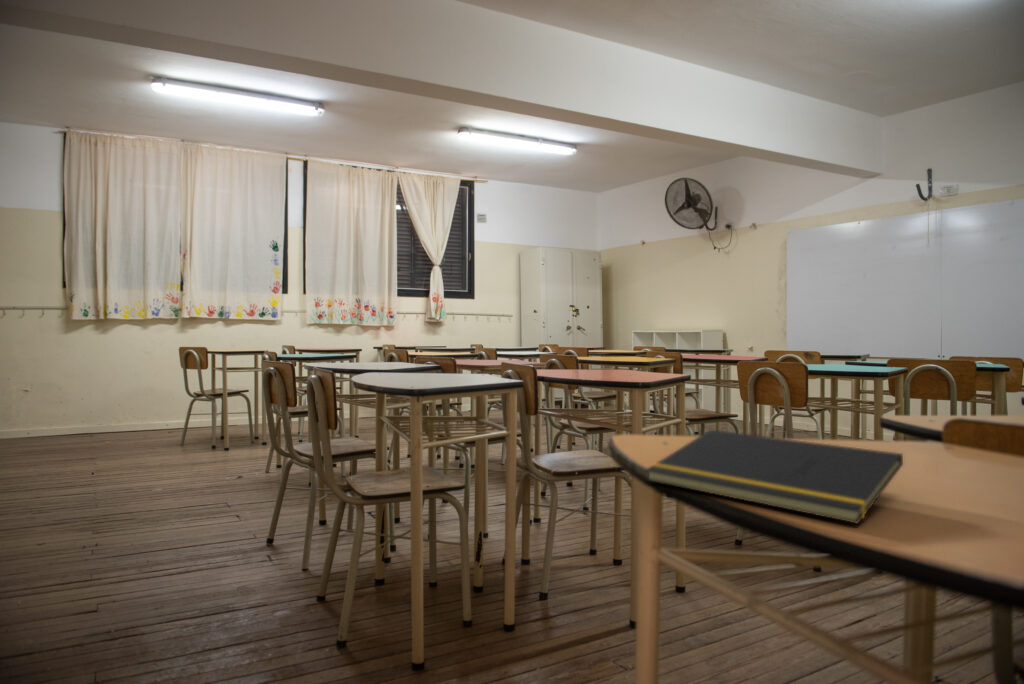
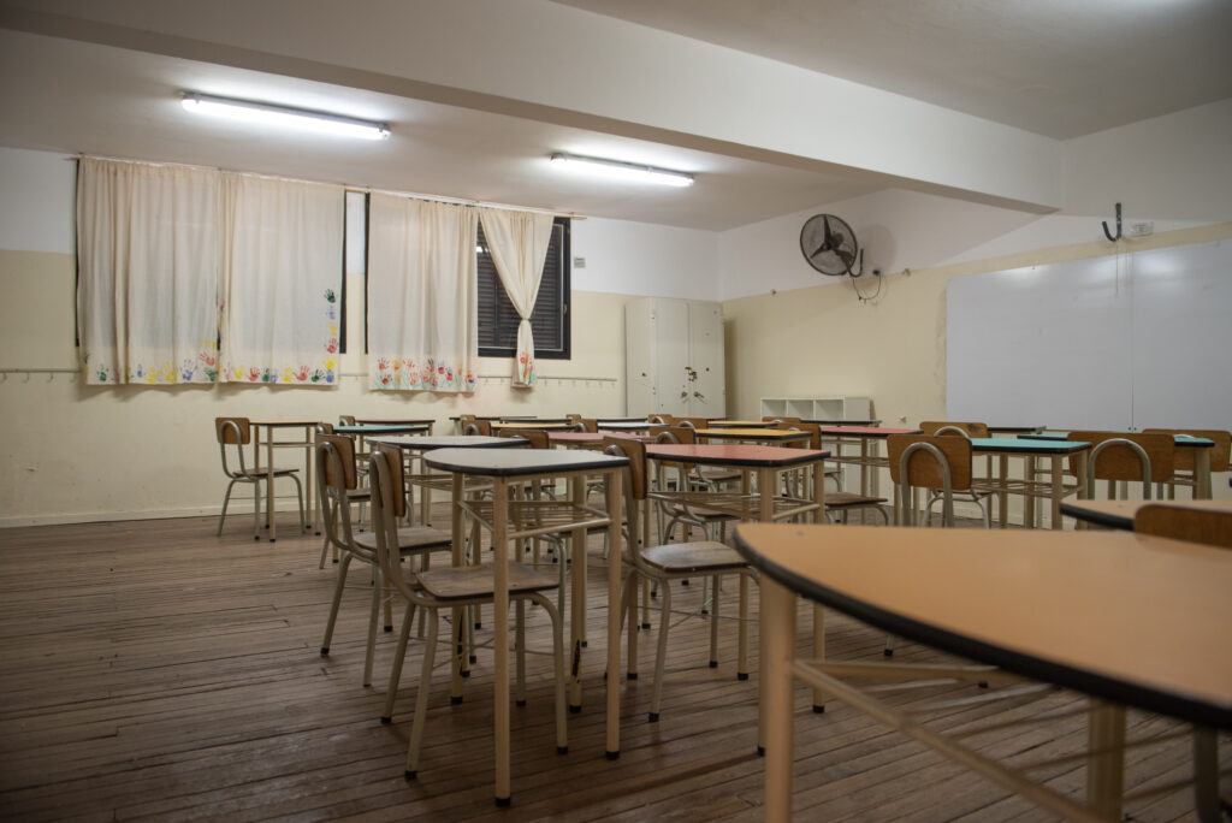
- notepad (769, 467)
